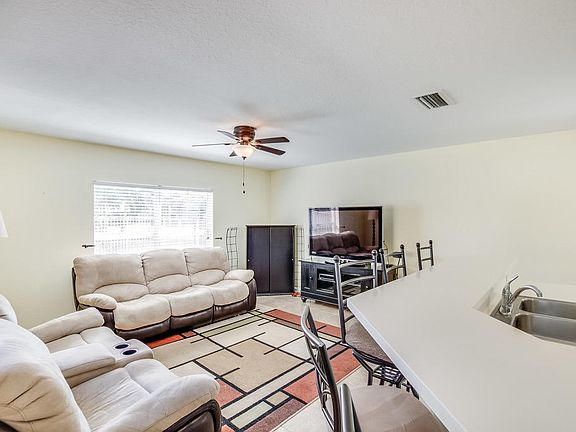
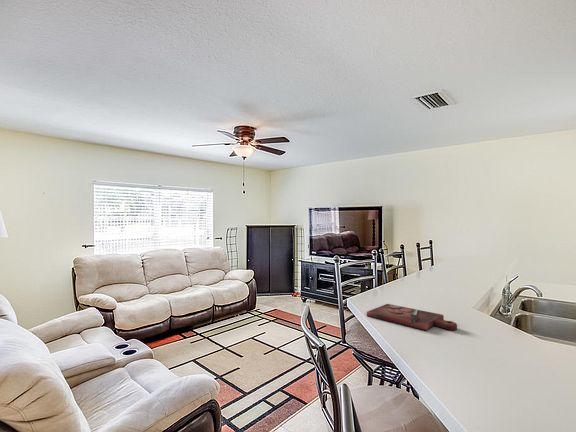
+ cutting board (408, 314)
